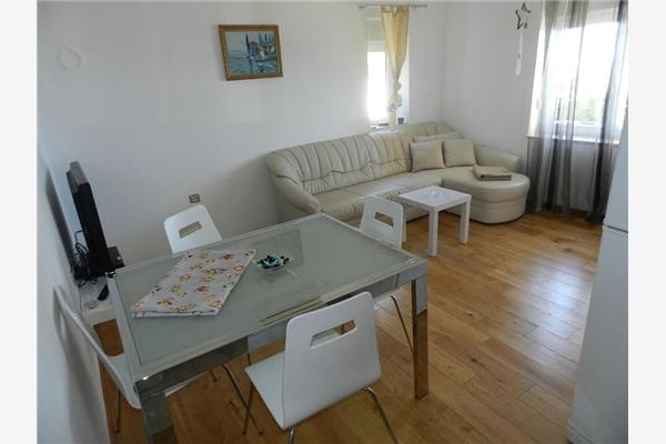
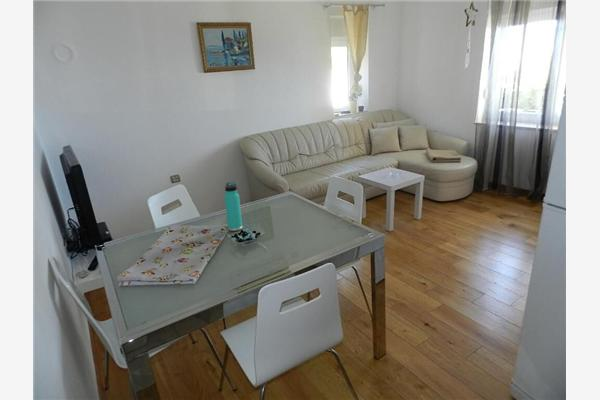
+ thermos bottle (232, 205)
